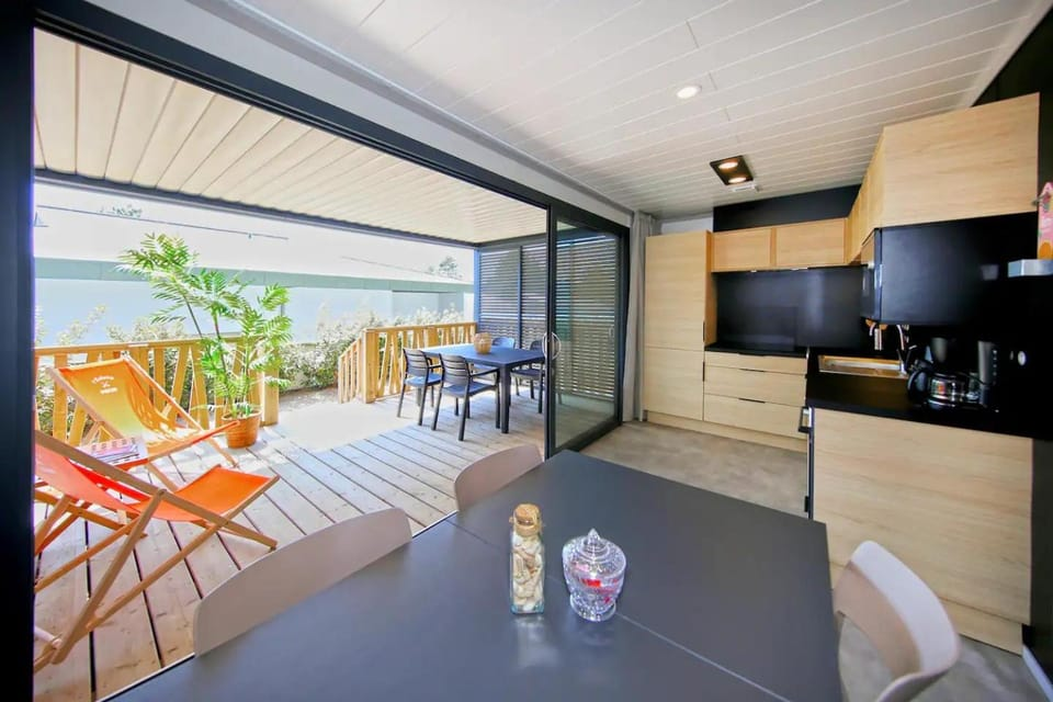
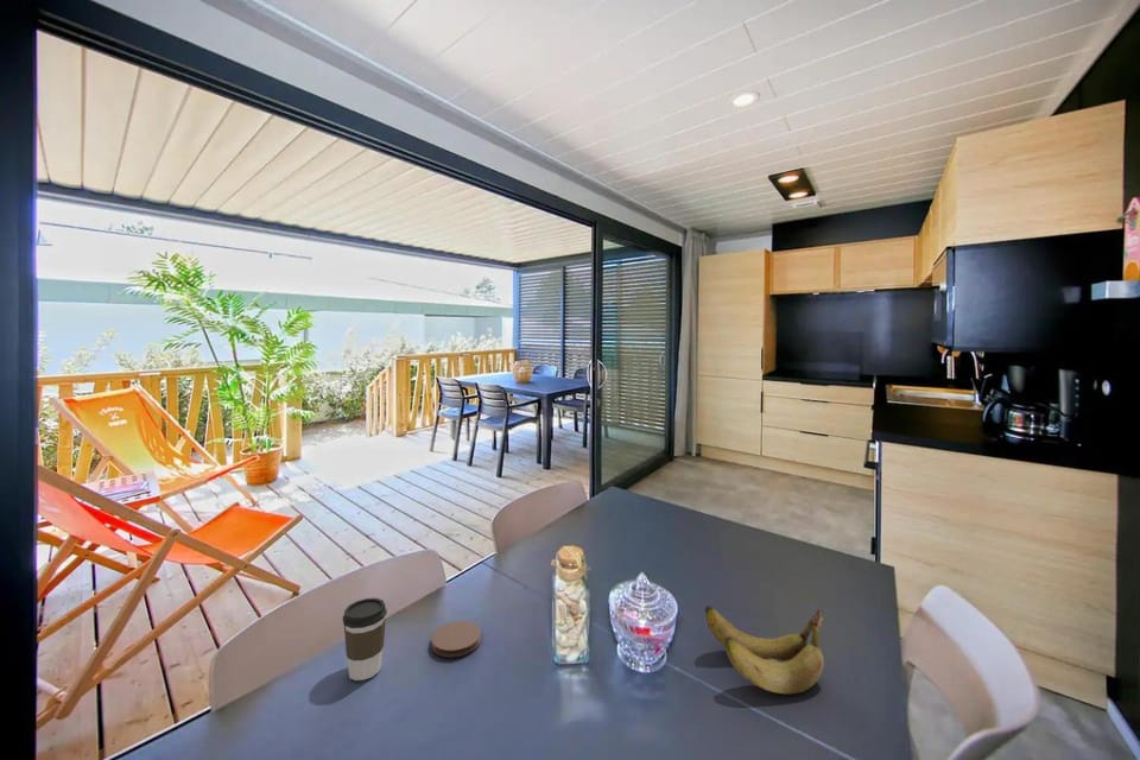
+ coffee cup (365, 639)
+ coaster (456, 638)
+ banana (759, 638)
